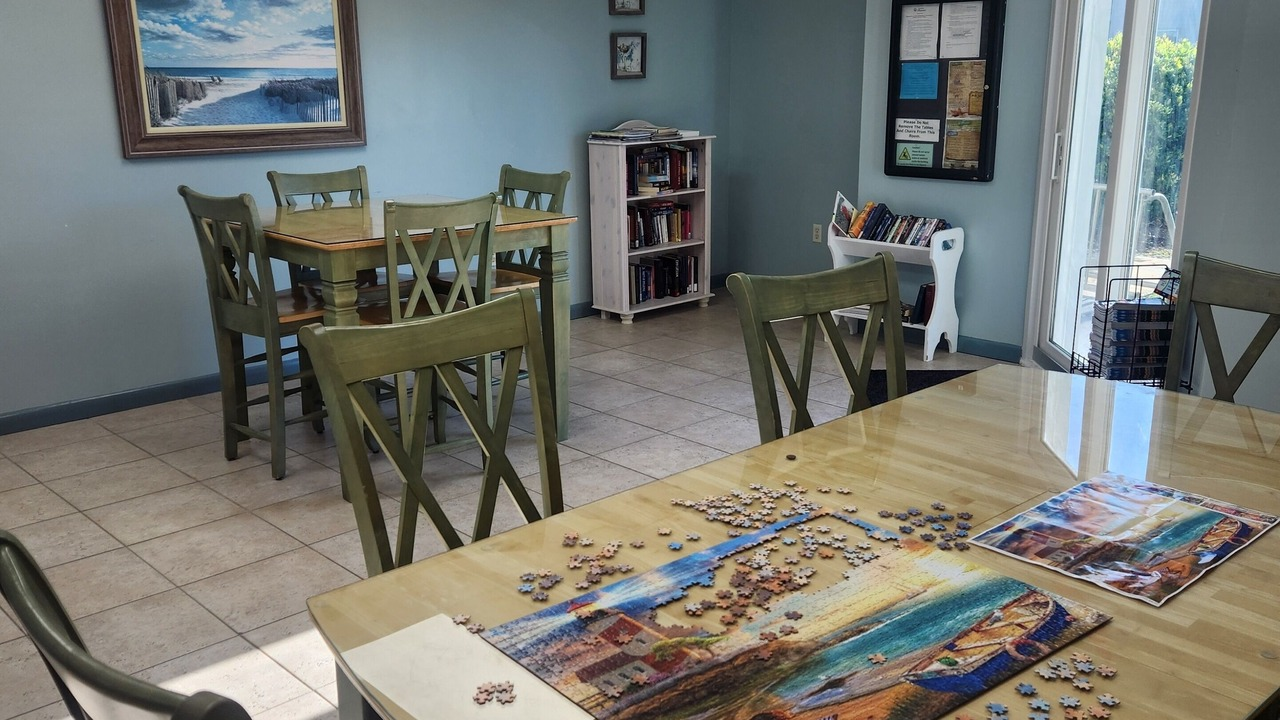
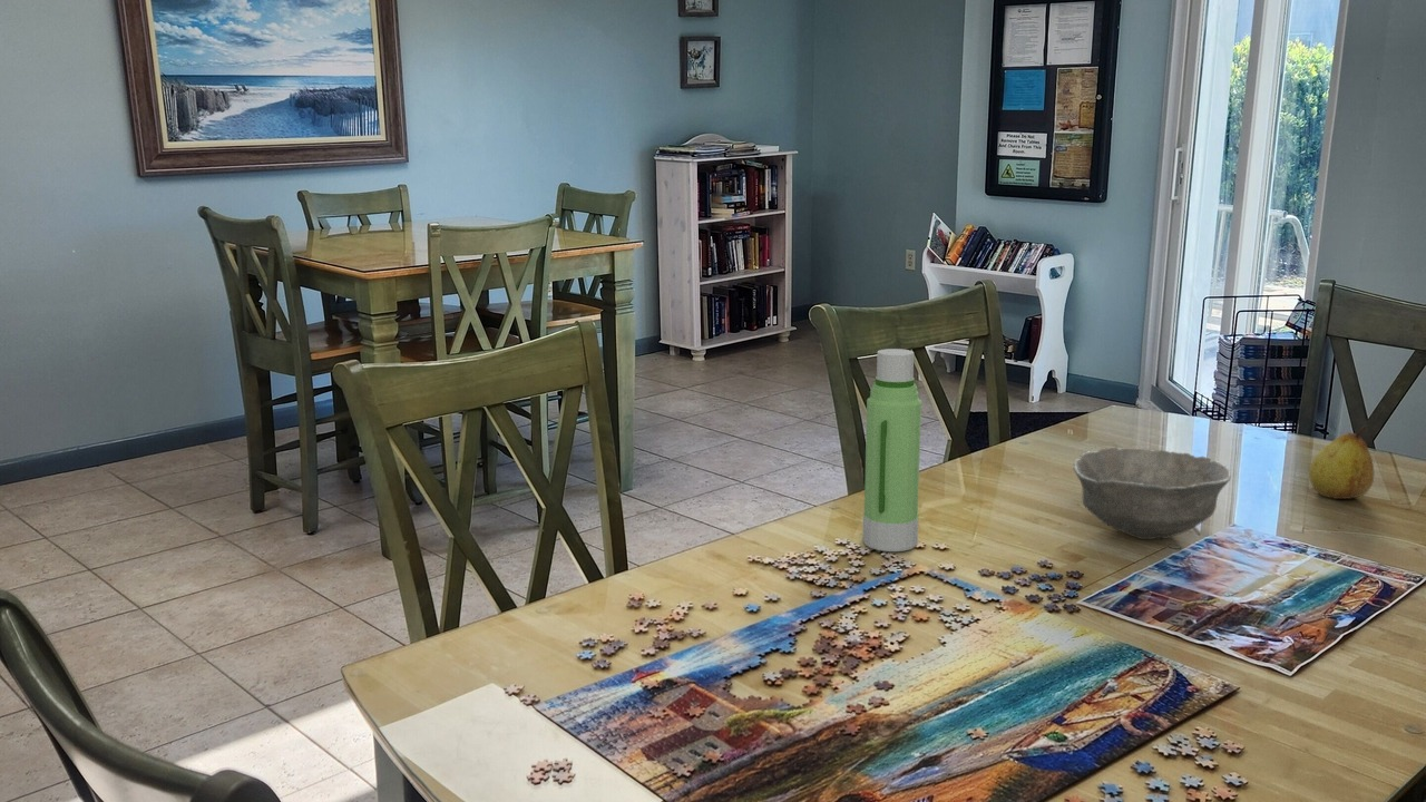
+ bowl (1147, 499)
+ fruit (1342, 459)
+ water bottle (890, 449)
